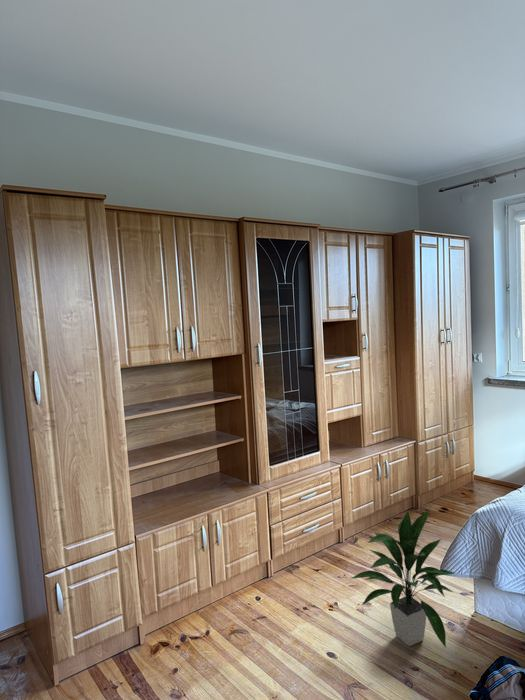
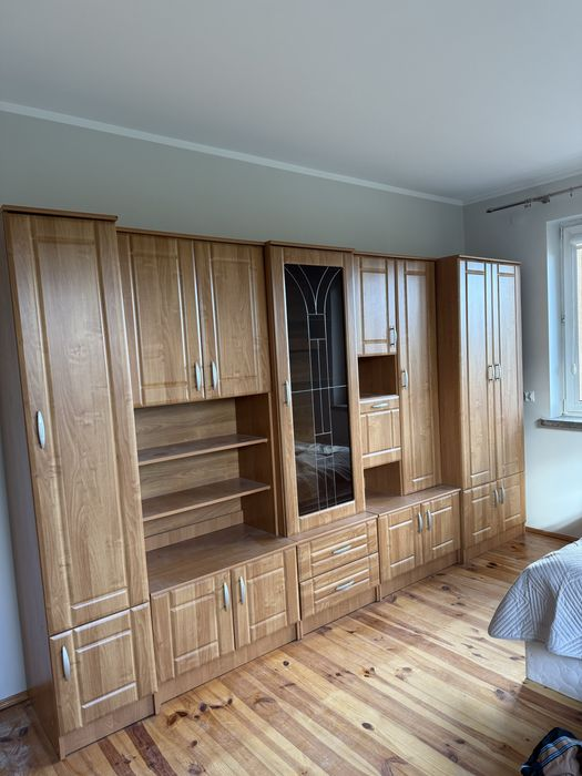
- indoor plant (407, 579)
